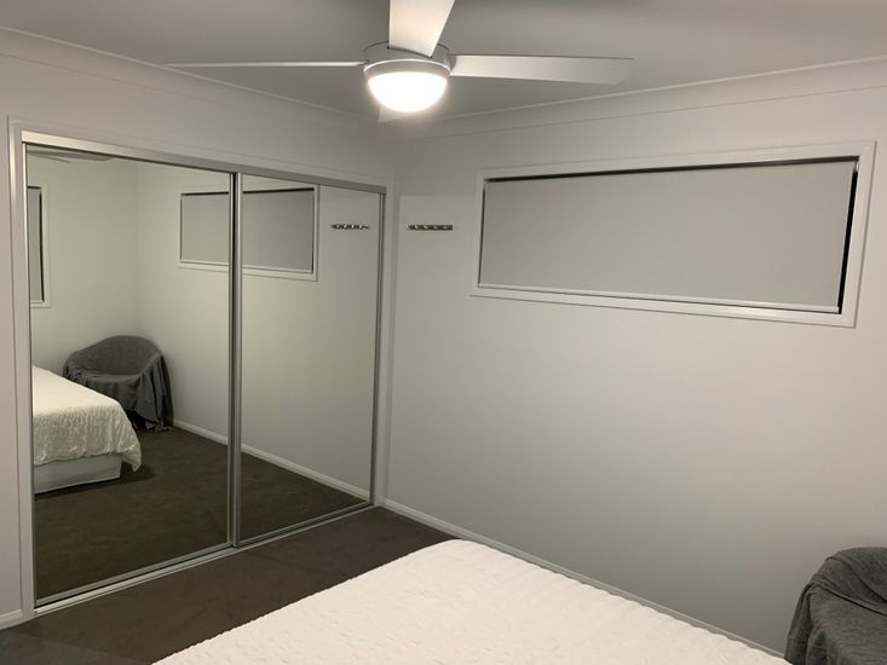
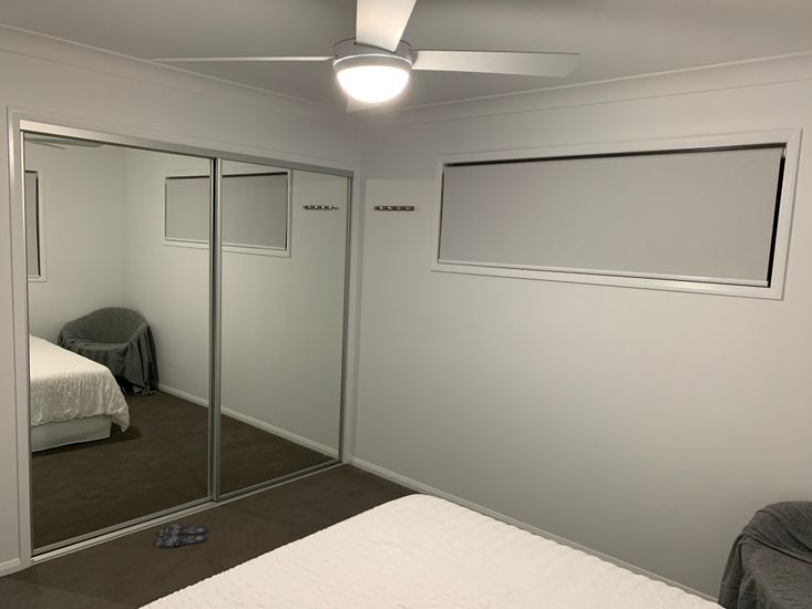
+ slippers (181, 534)
